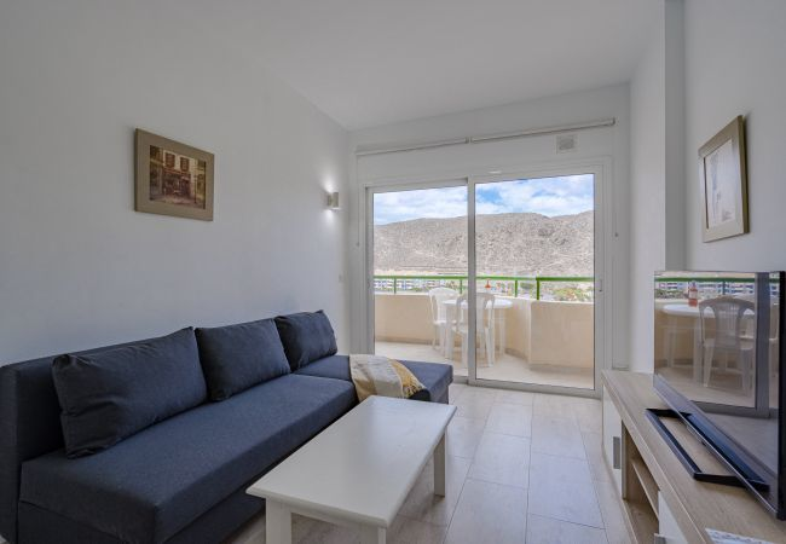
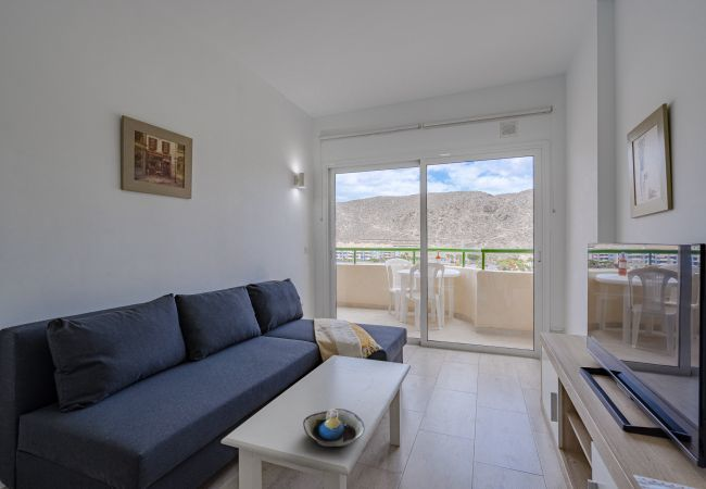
+ decorative bowl (327, 422)
